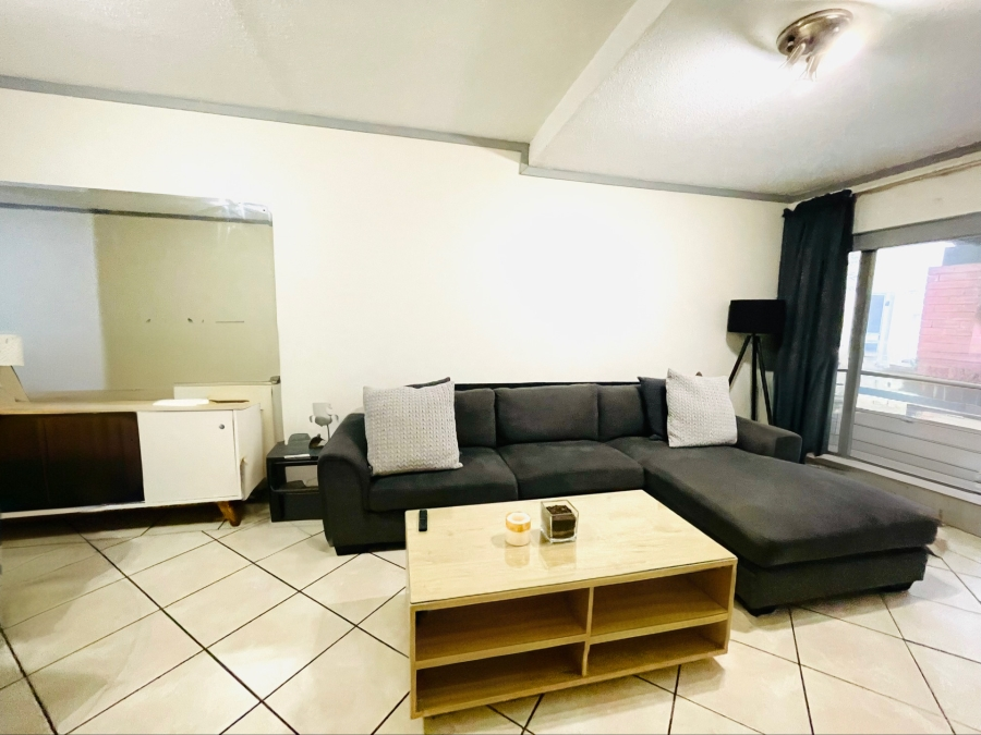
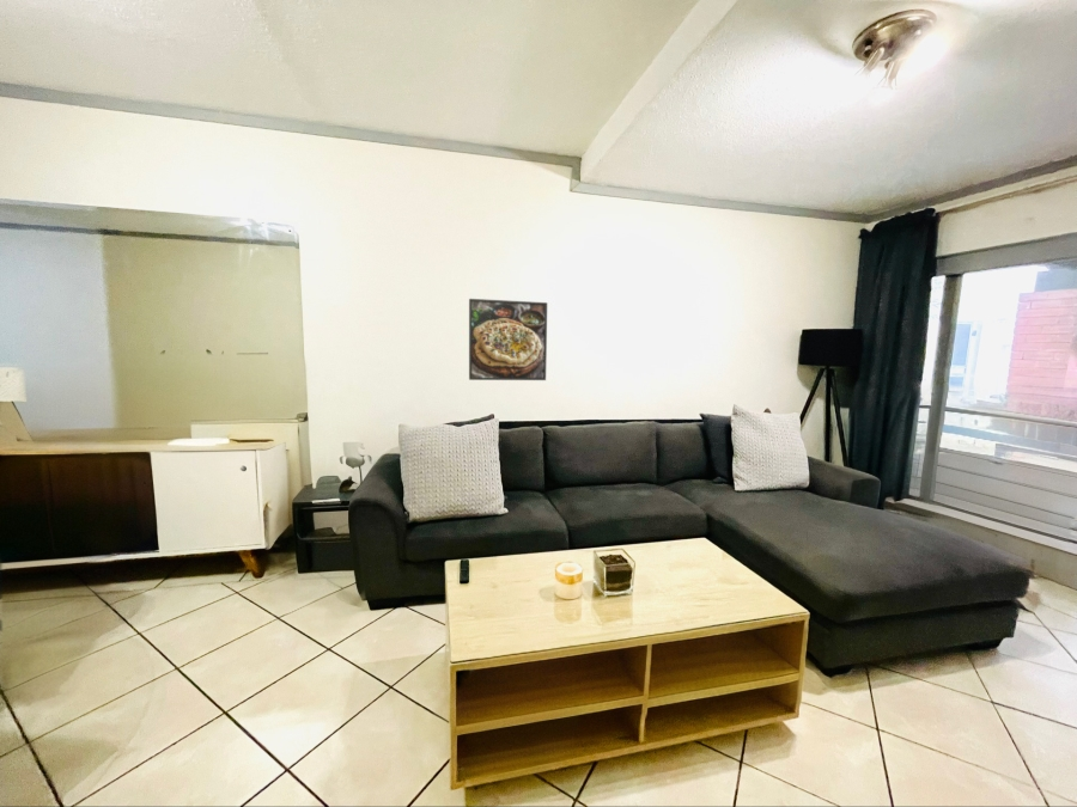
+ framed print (509, 341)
